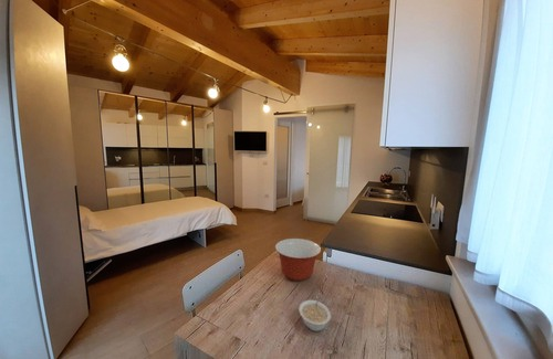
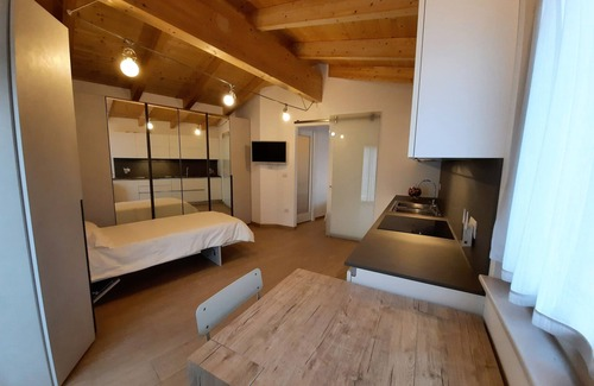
- legume (313, 314)
- mixing bowl (296, 261)
